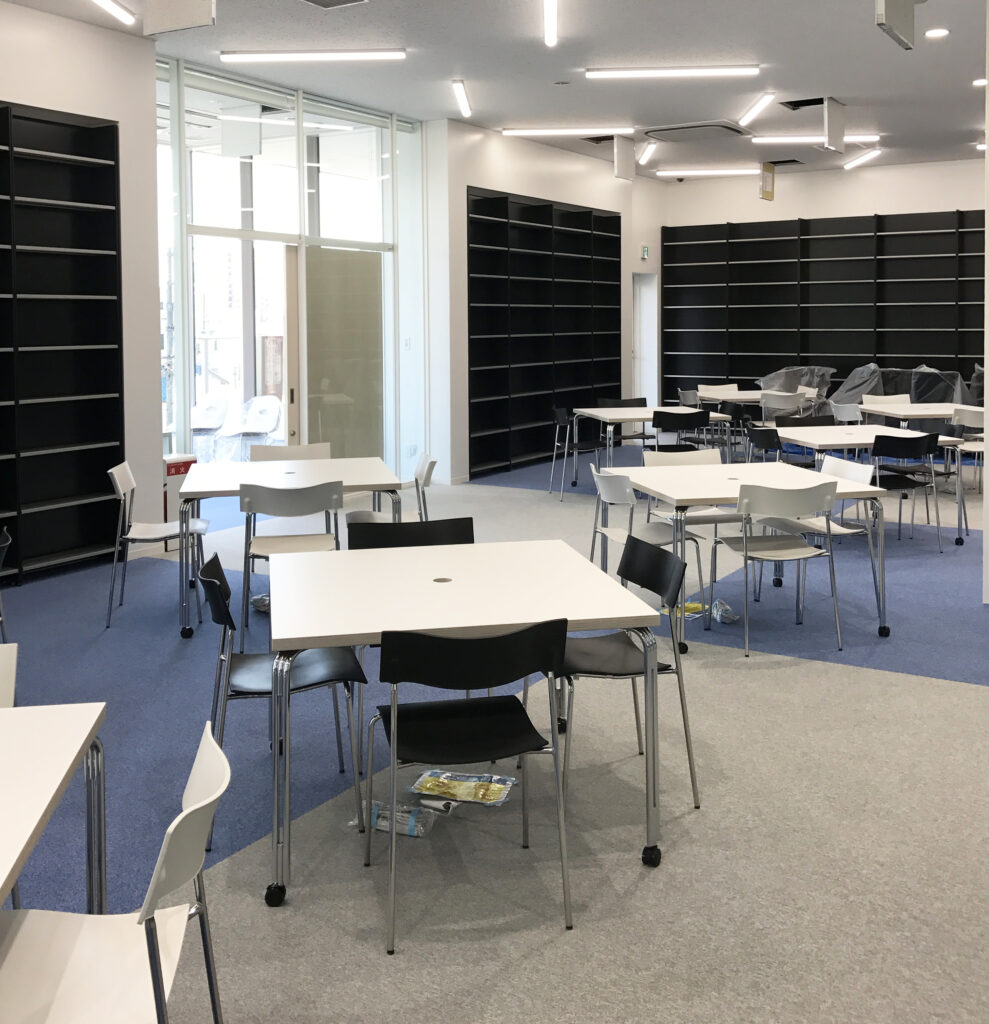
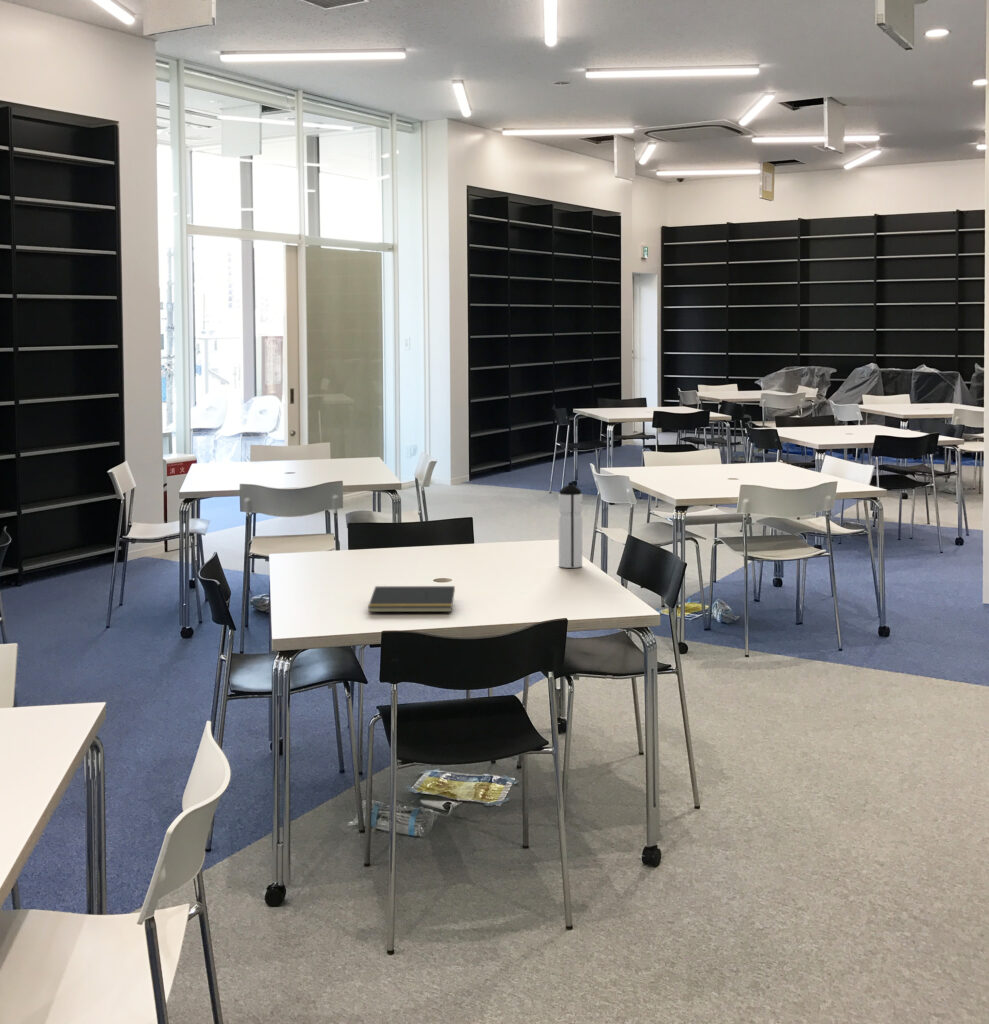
+ water bottle (570, 524)
+ notepad (412, 598)
